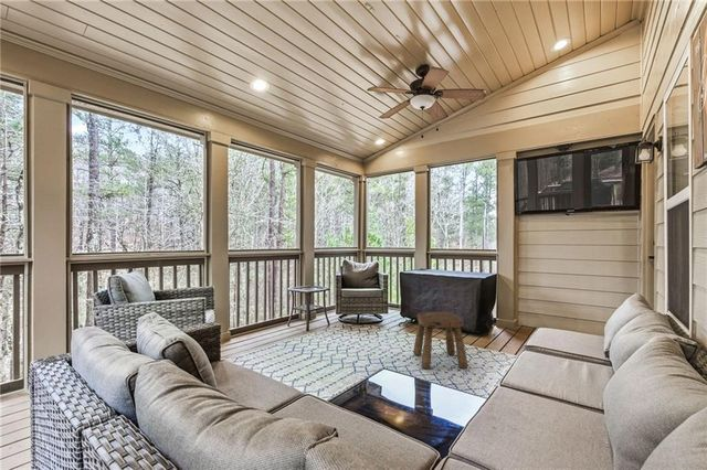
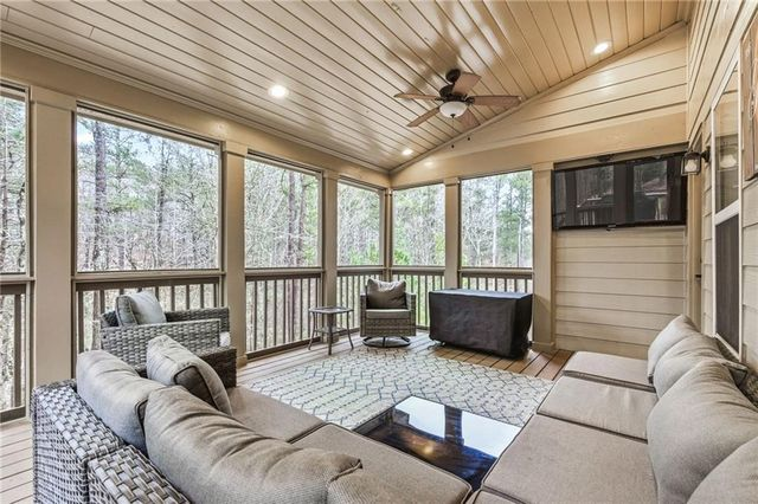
- stool (431, 338)
